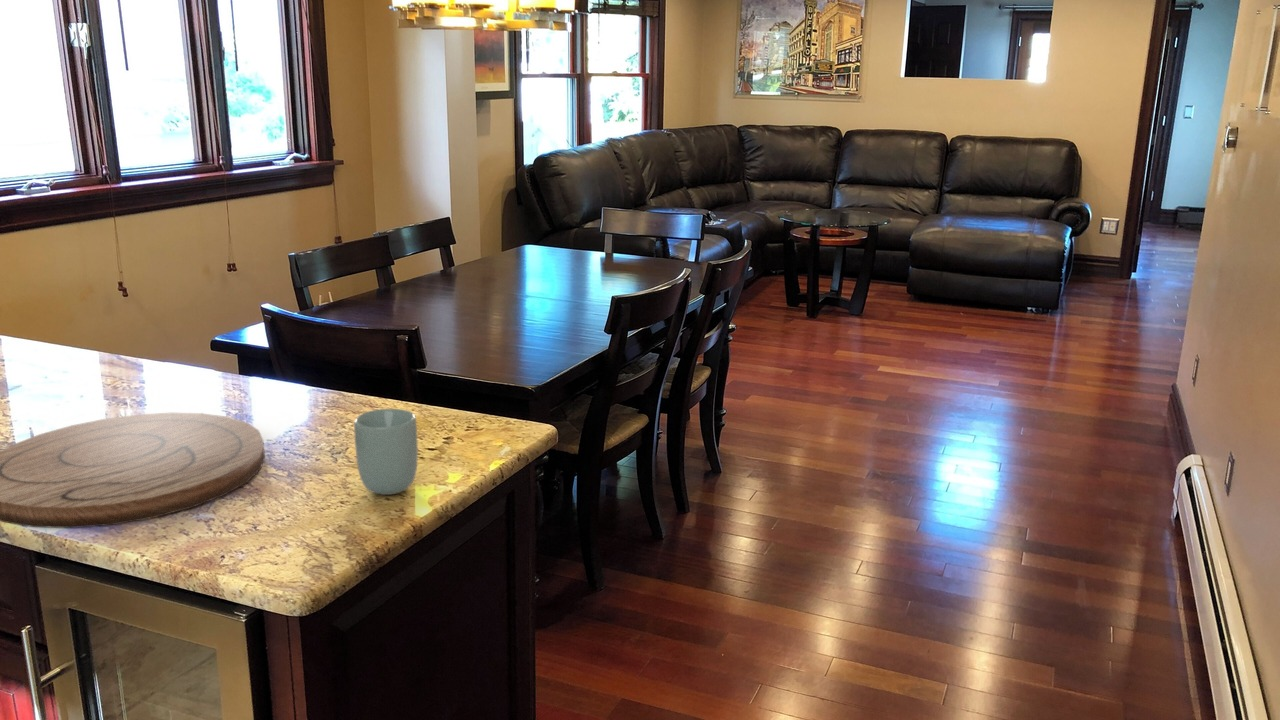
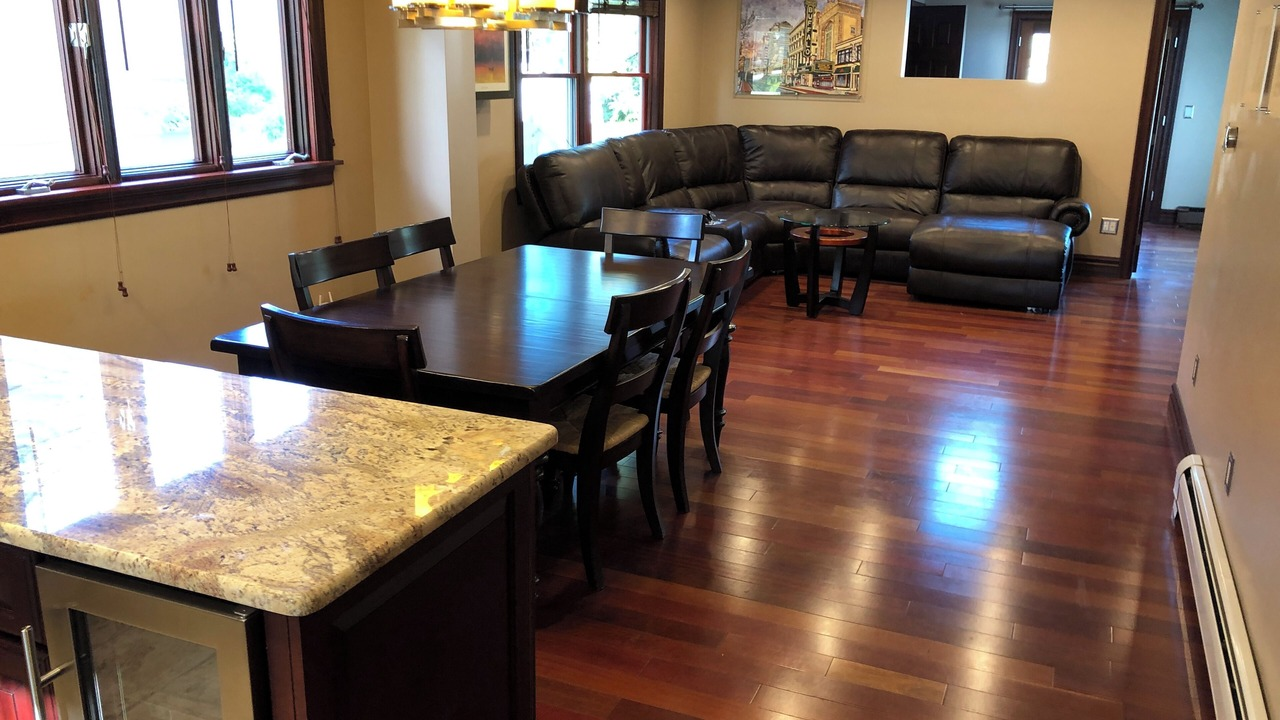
- cutting board (127, 463)
- cup (387, 453)
